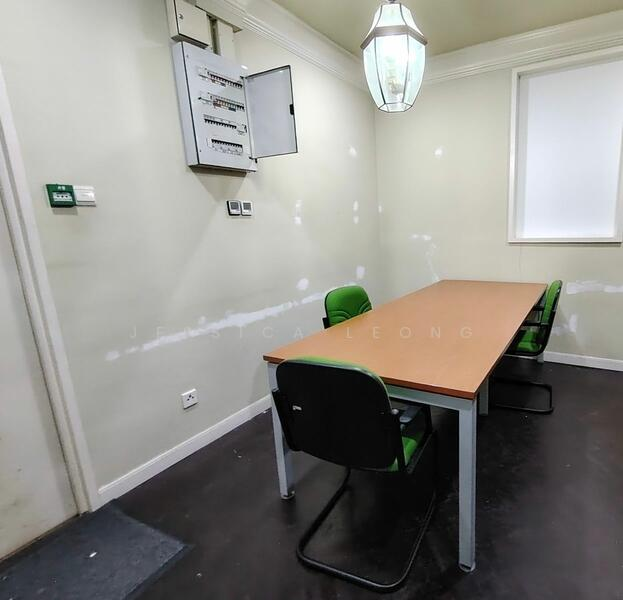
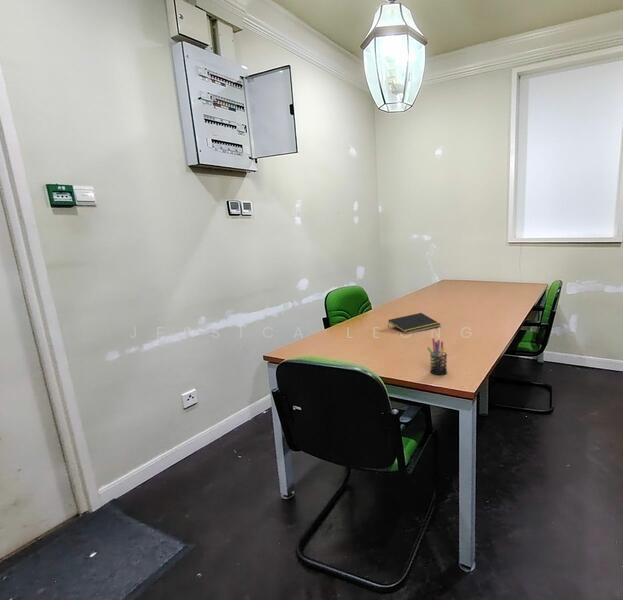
+ notepad (414, 322)
+ pen holder (436, 356)
